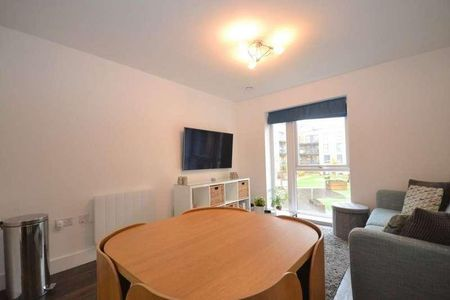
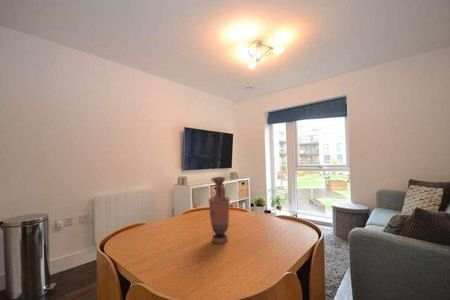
+ vase (219, 208)
